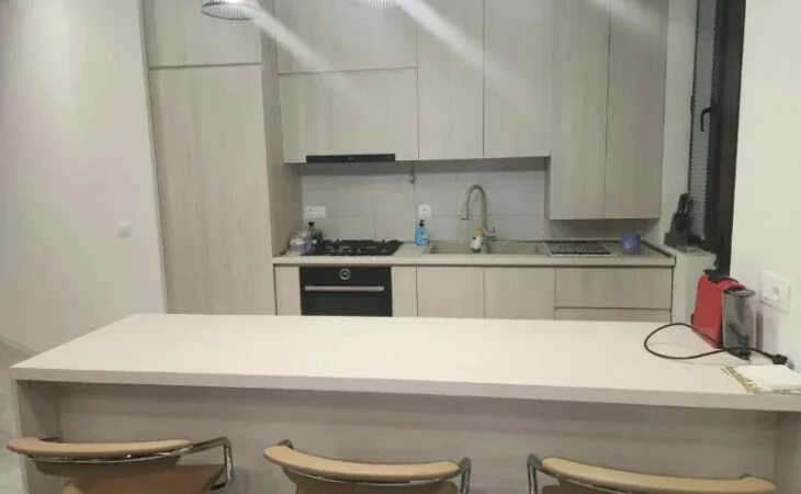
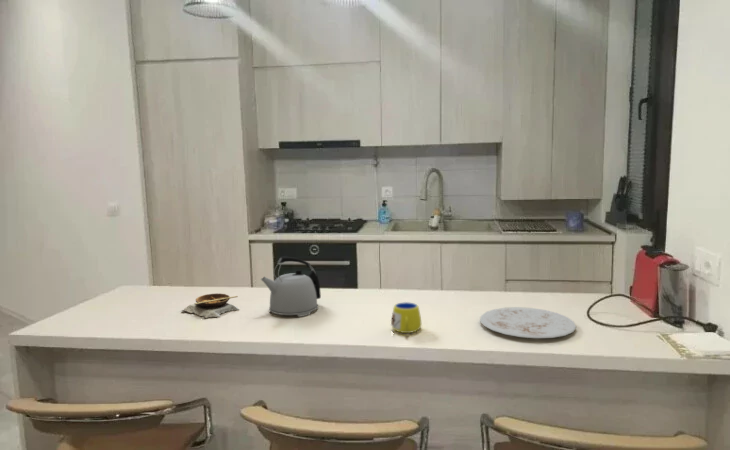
+ plate (526, 322)
+ mug (406, 318)
+ soup bowl (210, 303)
+ kettle (291, 283)
